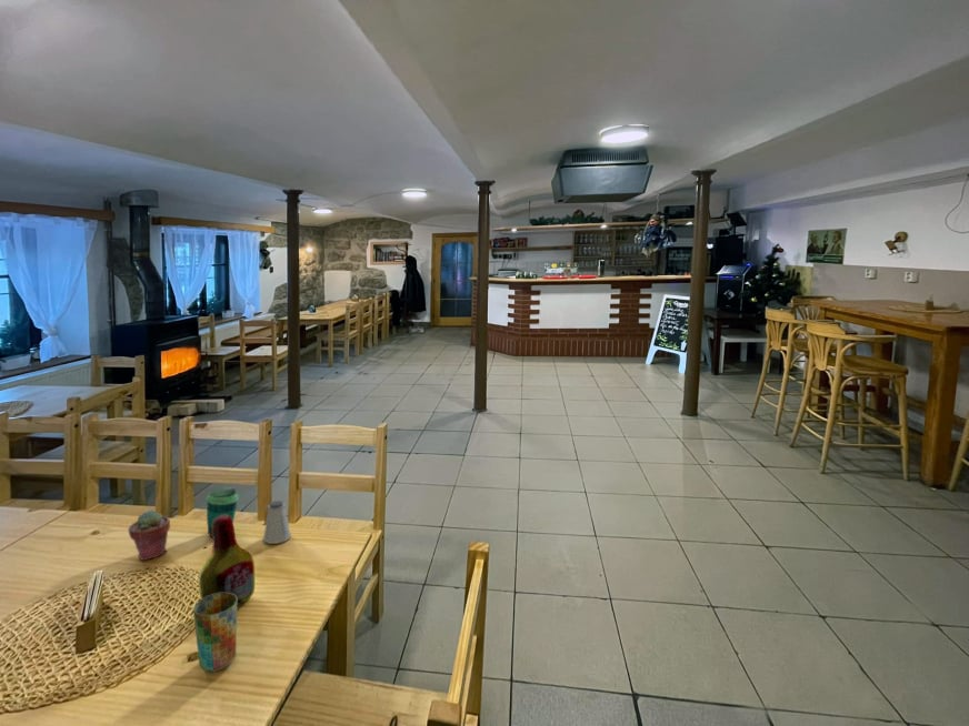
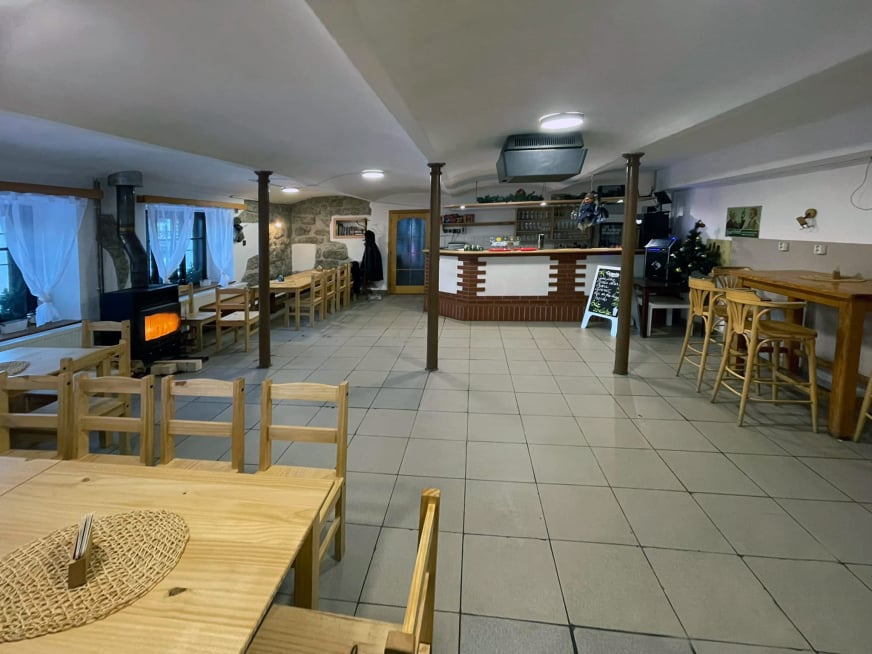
- cup (222, 512)
- saltshaker (277, 520)
- bottle (227, 561)
- cup (217, 633)
- potted succulent (150, 532)
